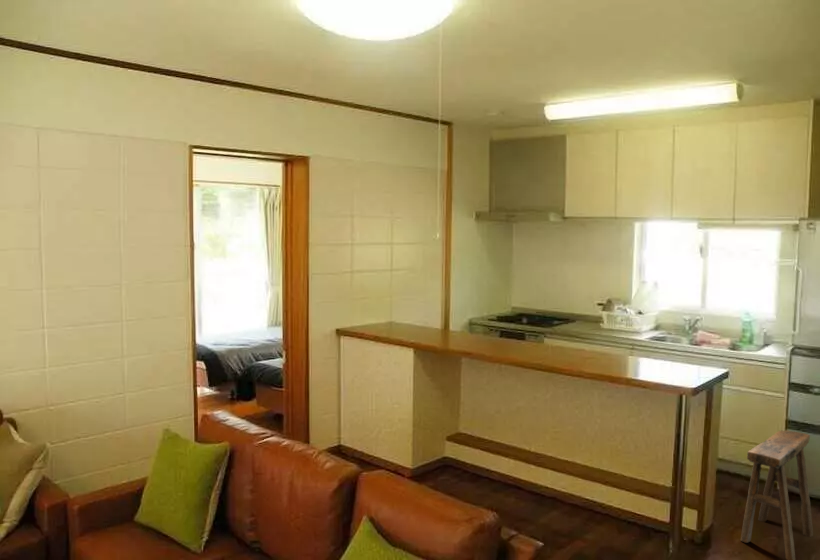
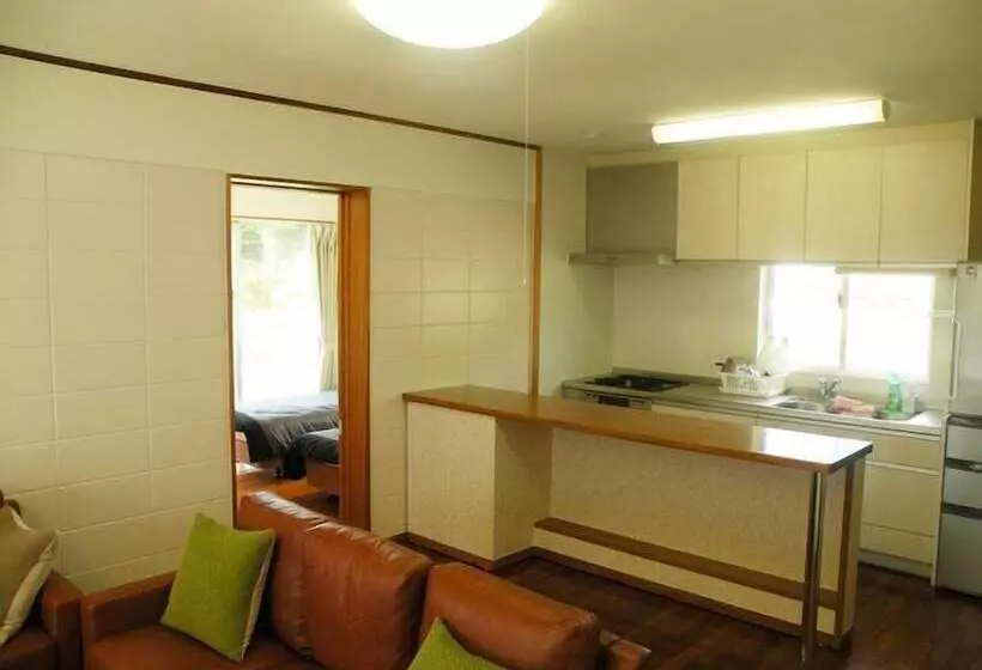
- stool (779, 490)
